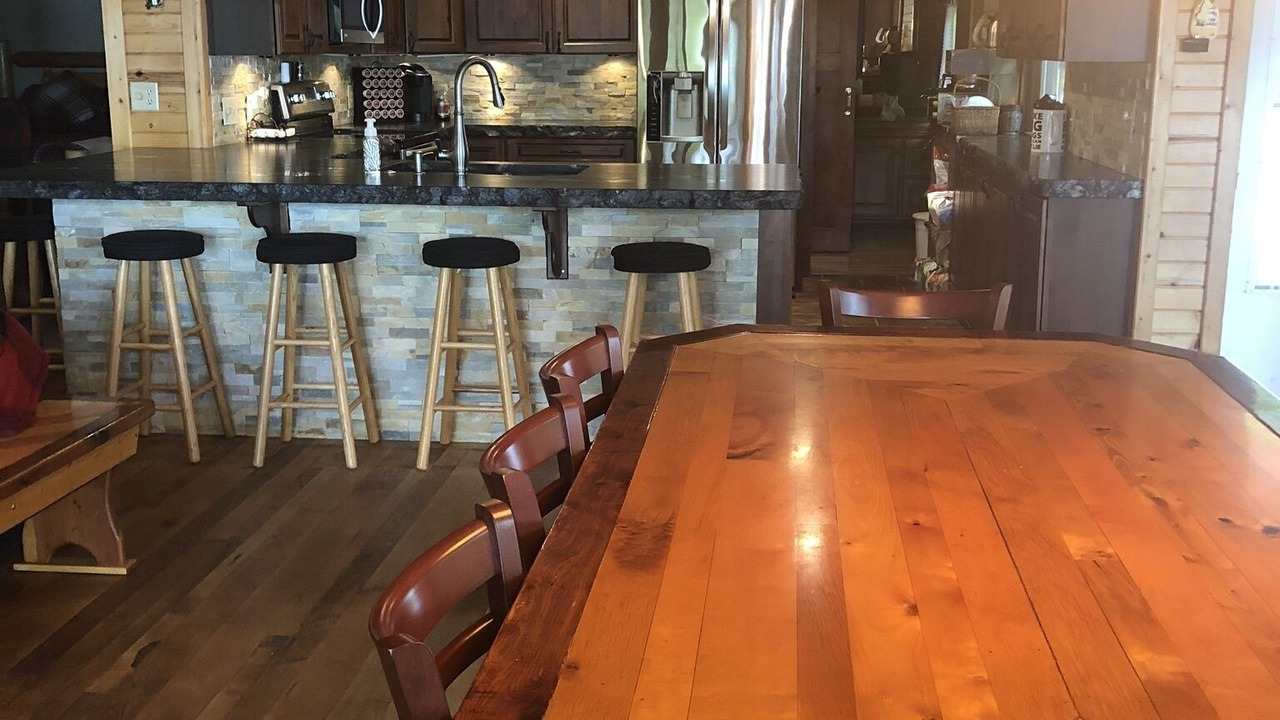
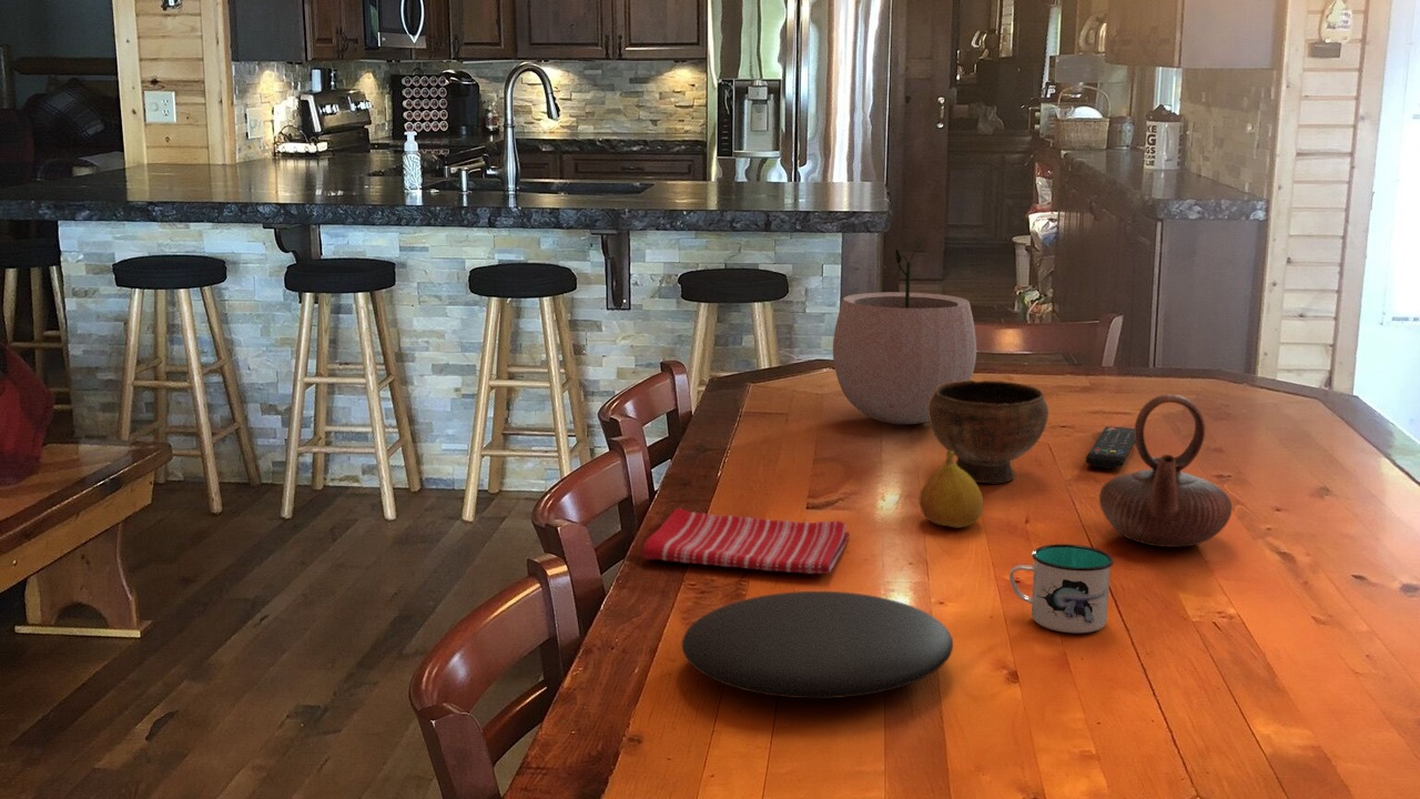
+ teapot (1168, 474)
+ plant pot (904, 333)
+ remote control (1113, 446)
+ dish towel (747, 539)
+ fruit (952, 487)
+ plate (818, 640)
+ mug (1059, 587)
+ bowl (986, 433)
